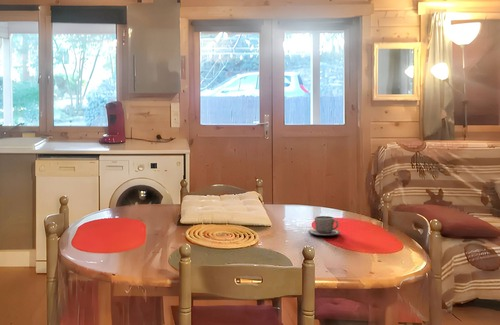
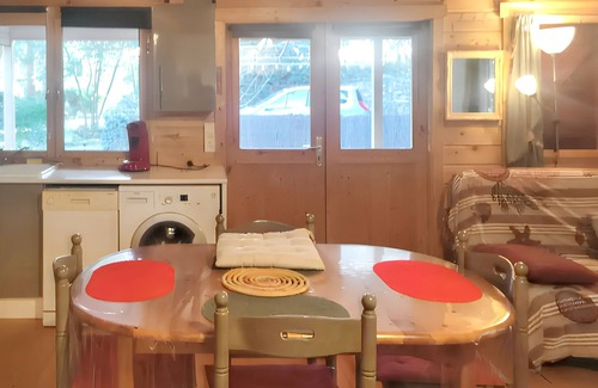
- cup (324, 225)
